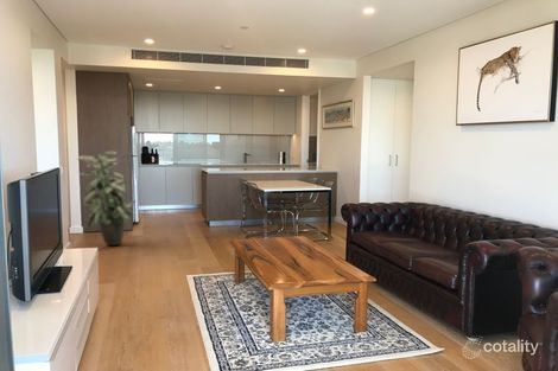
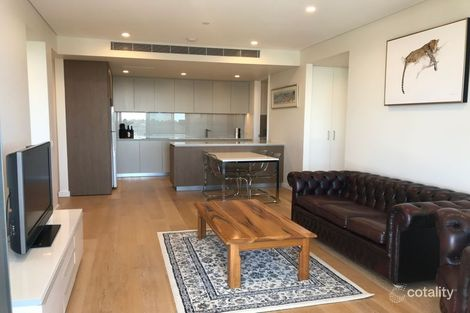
- indoor plant (107, 198)
